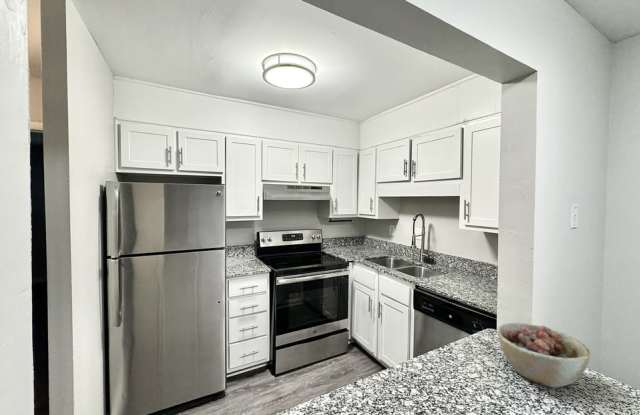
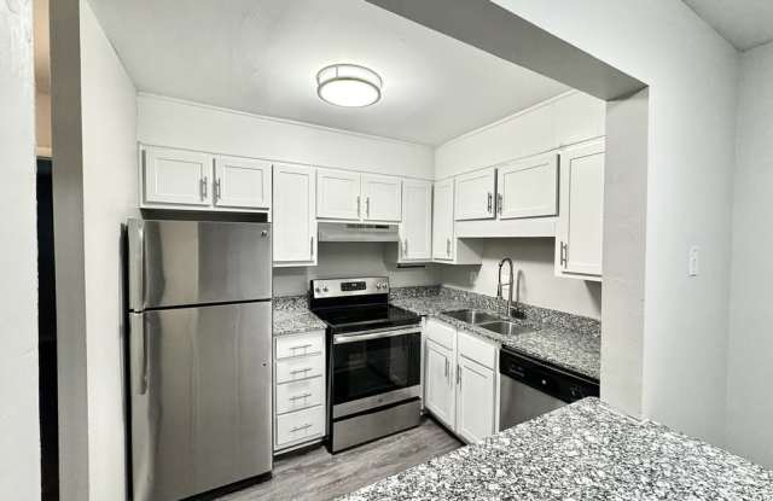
- bowl (540, 349)
